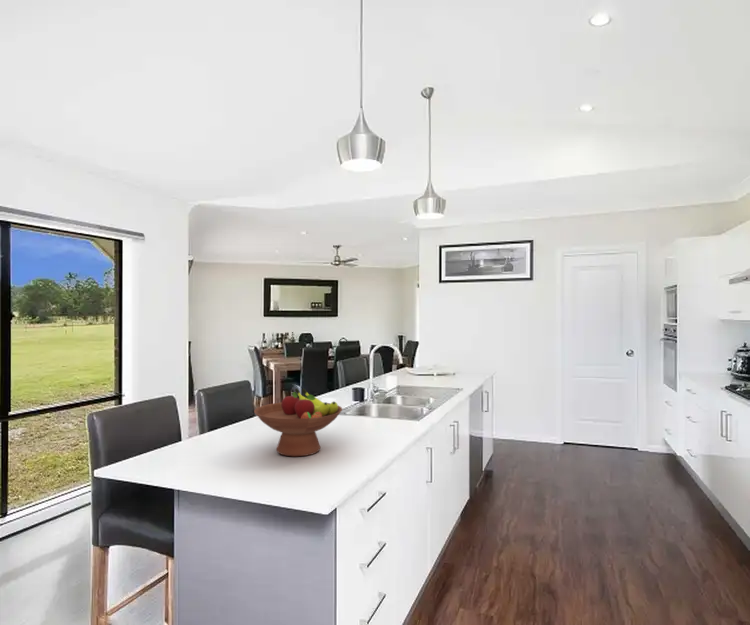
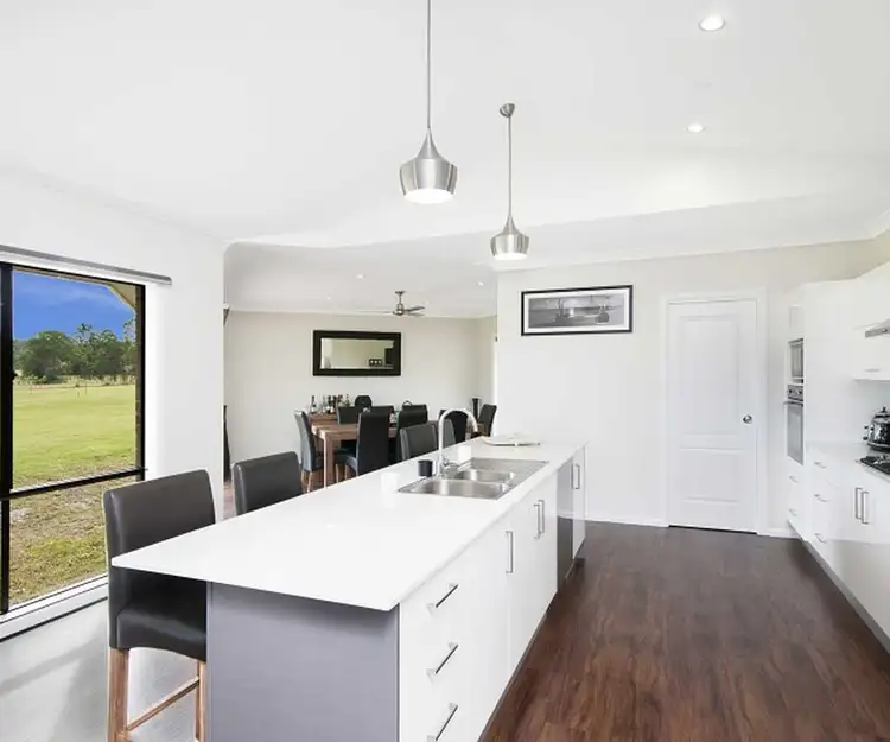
- fruit bowl (298, 422)
